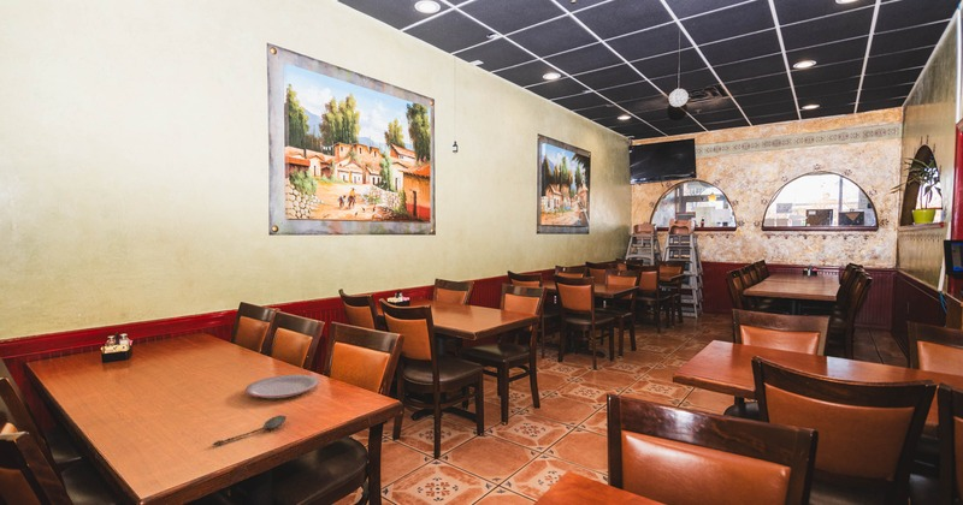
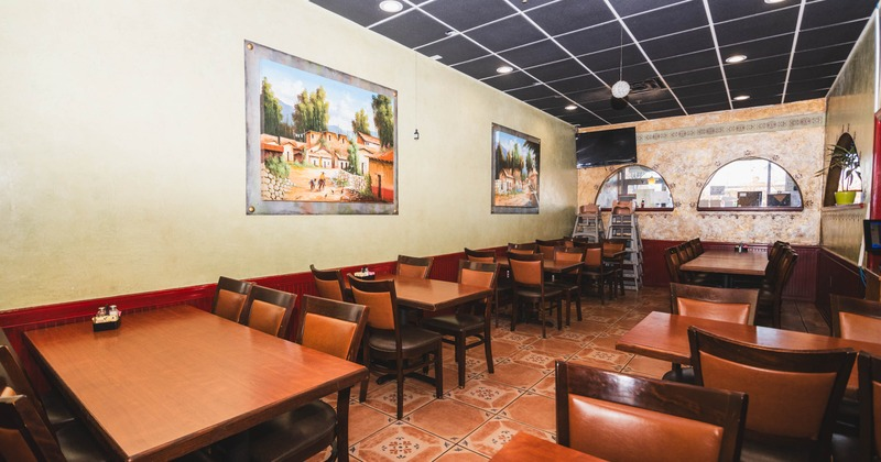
- plate (283, 387)
- spoon (250, 432)
